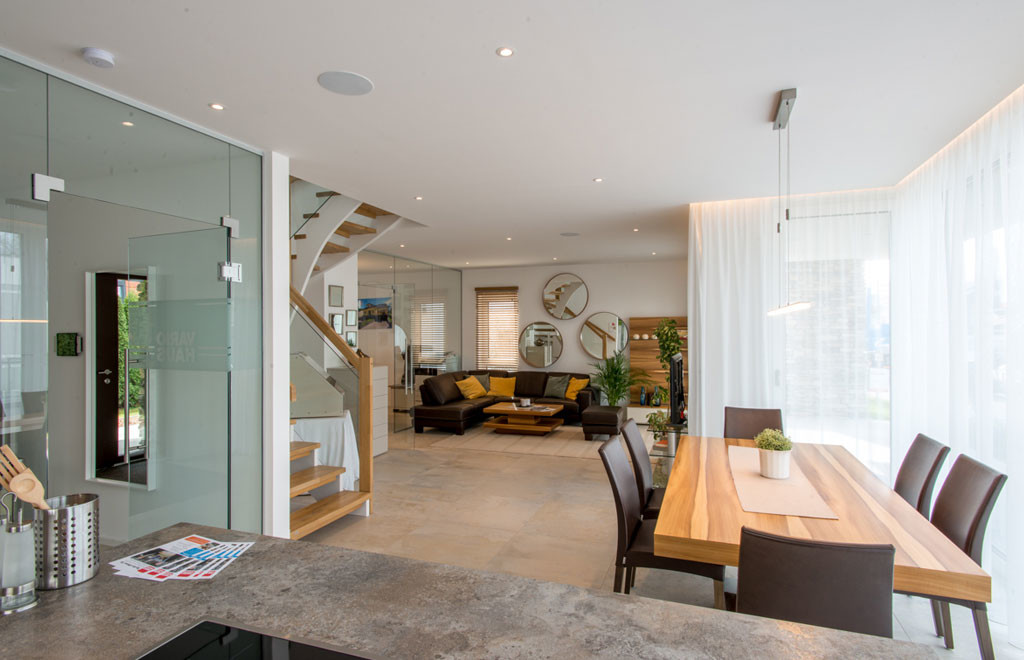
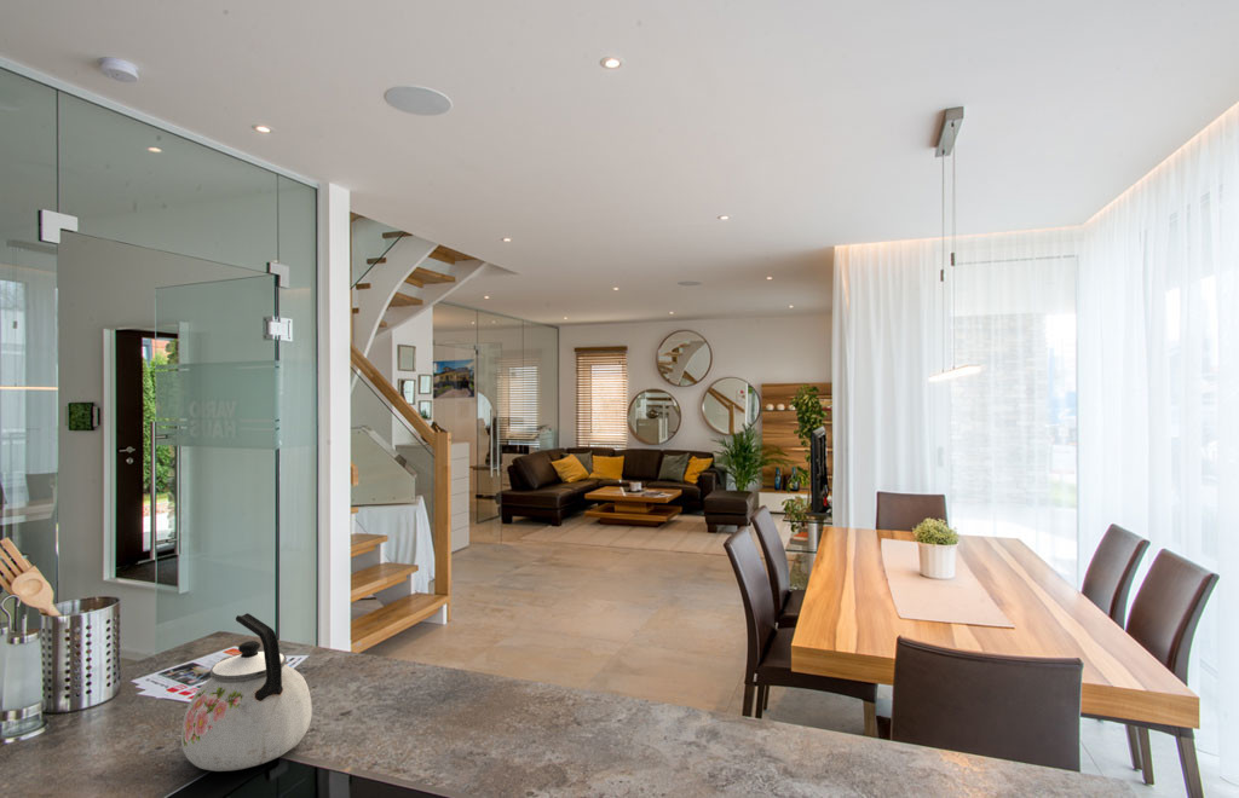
+ kettle (248, 683)
